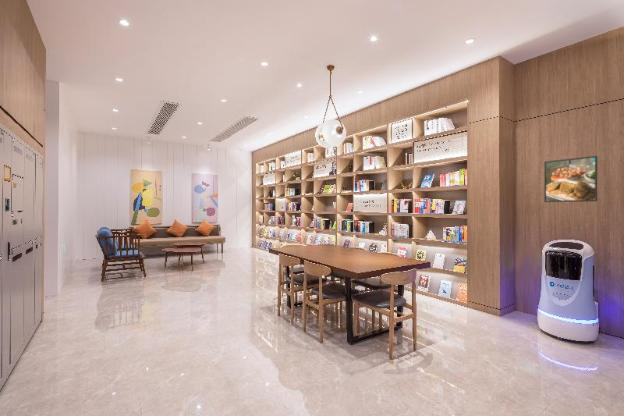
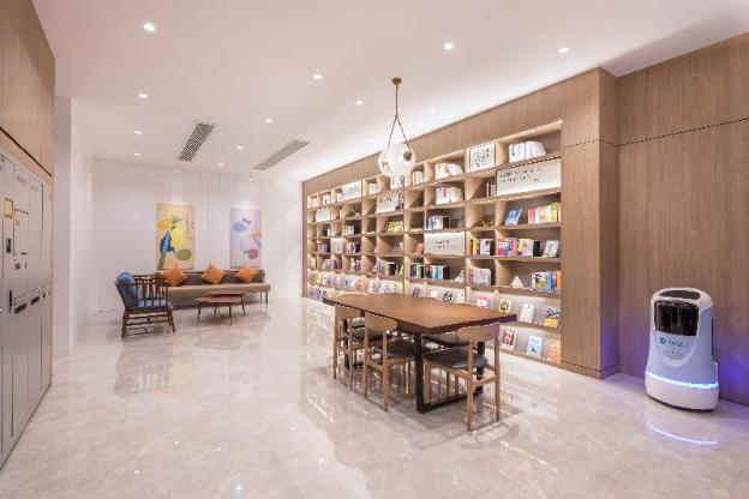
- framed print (569, 180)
